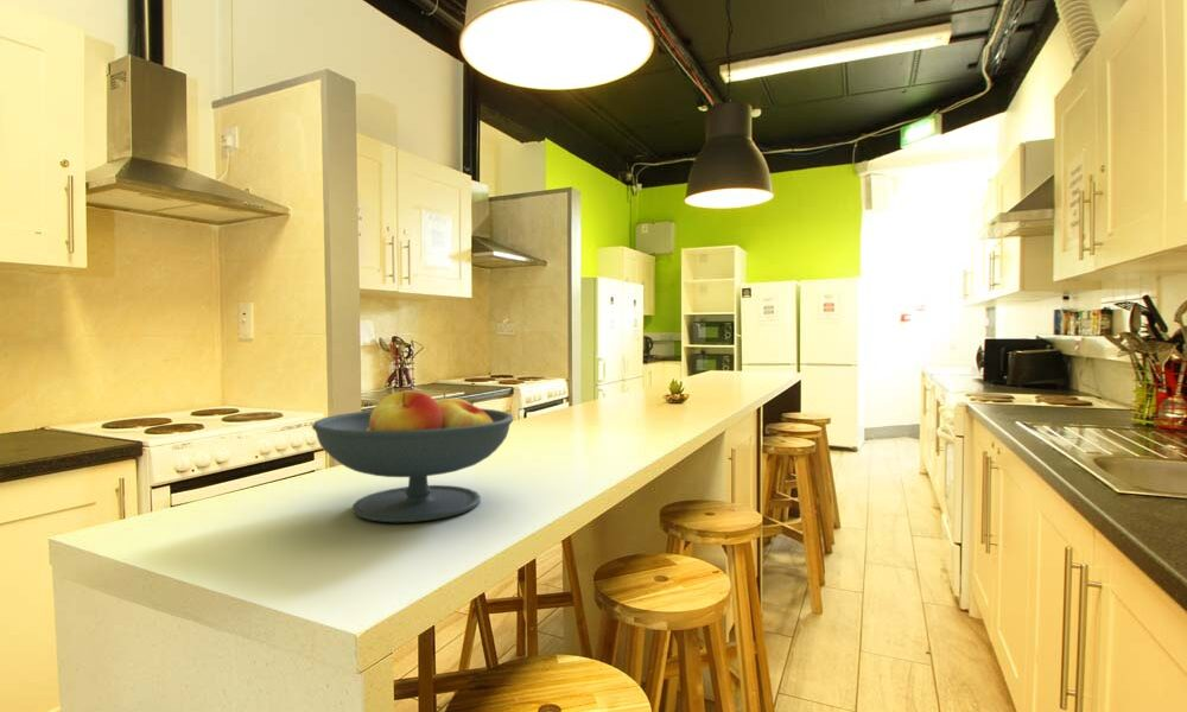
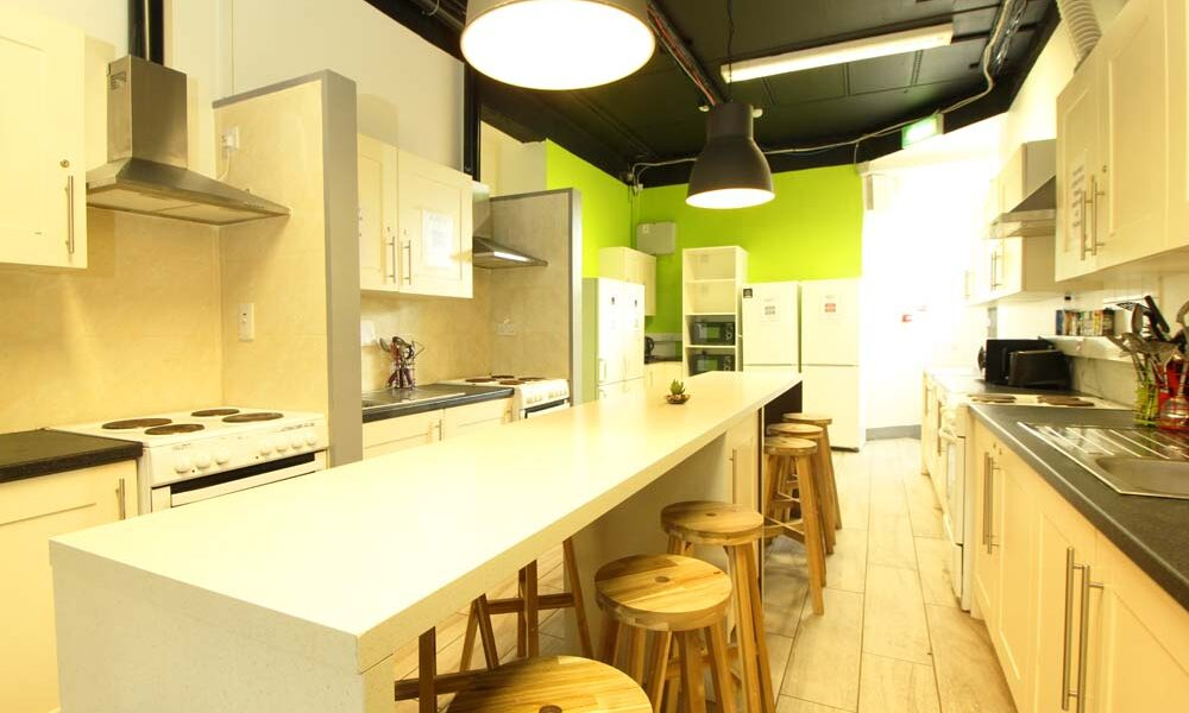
- fruit bowl (417, 445)
